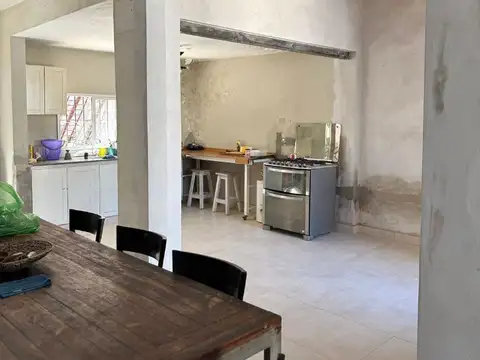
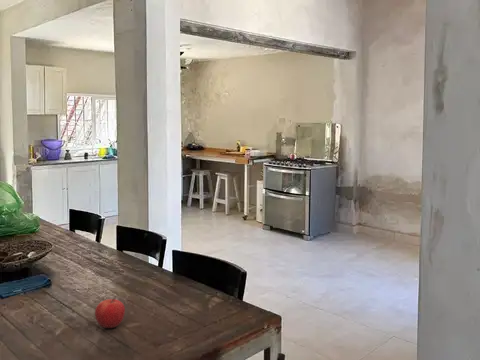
+ fruit (110, 312)
